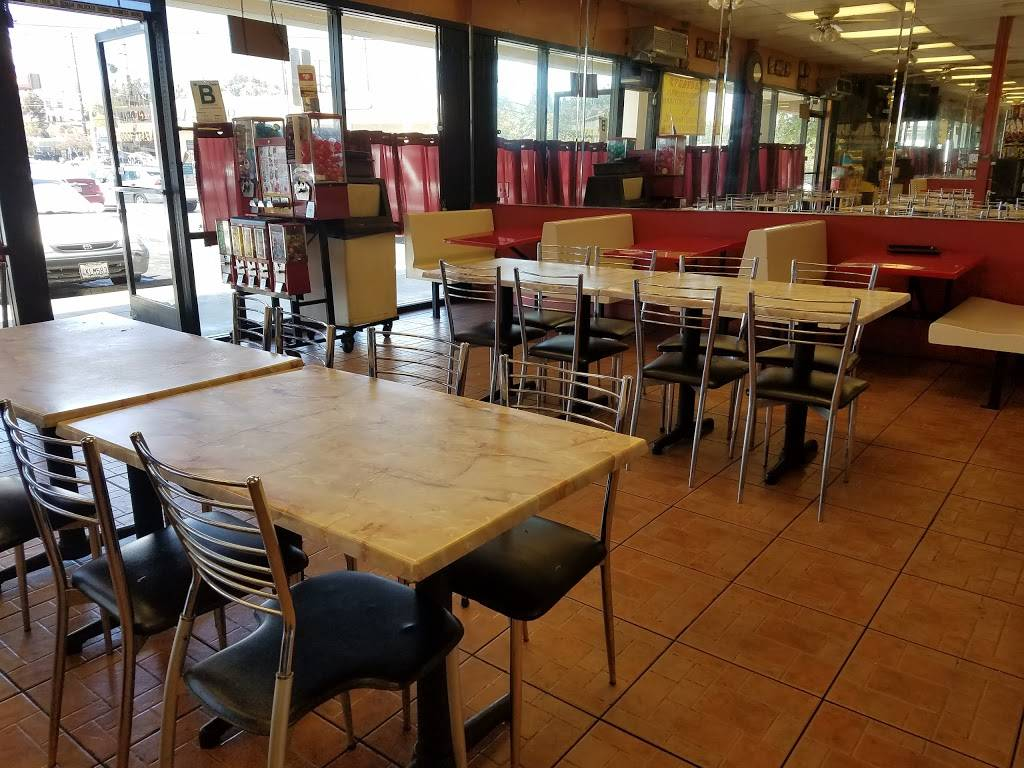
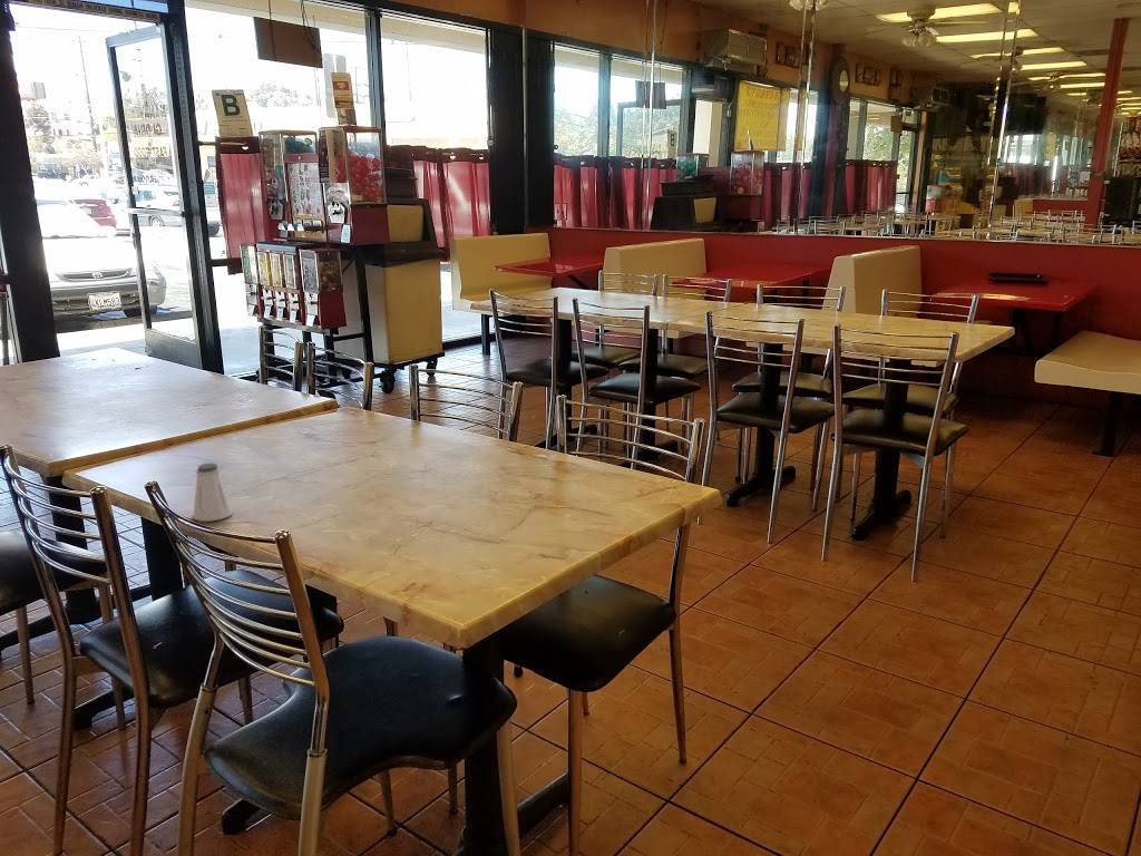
+ saltshaker (209, 490)
